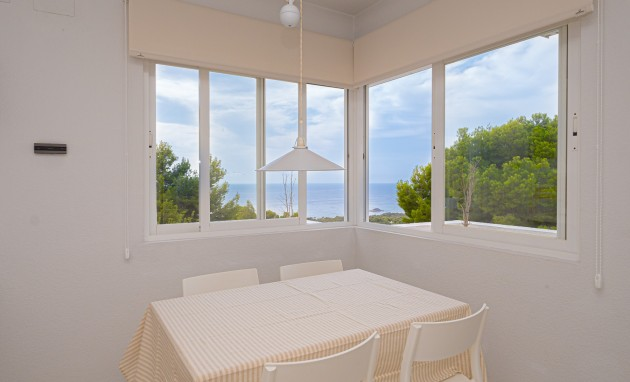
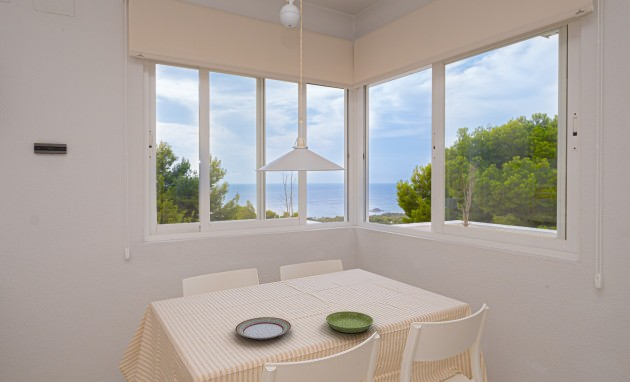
+ plate (263, 329)
+ saucer (349, 322)
